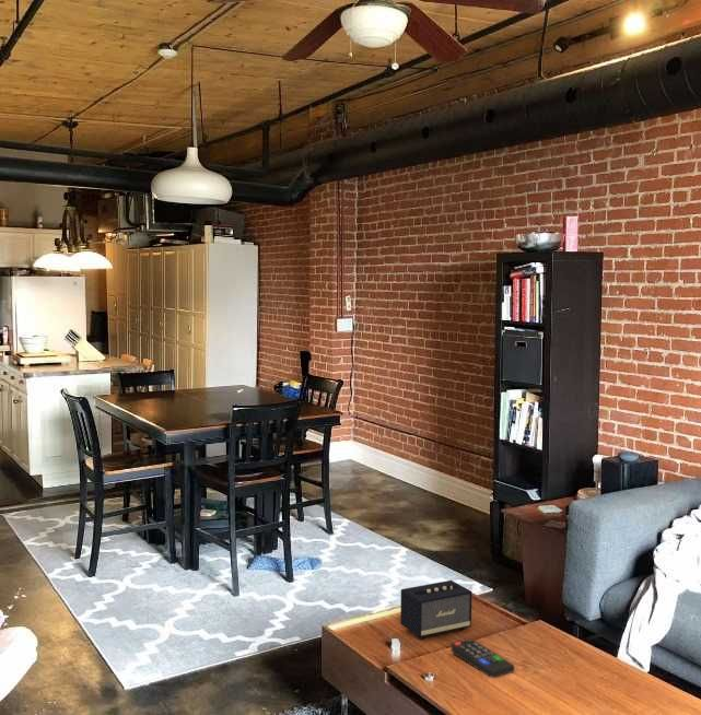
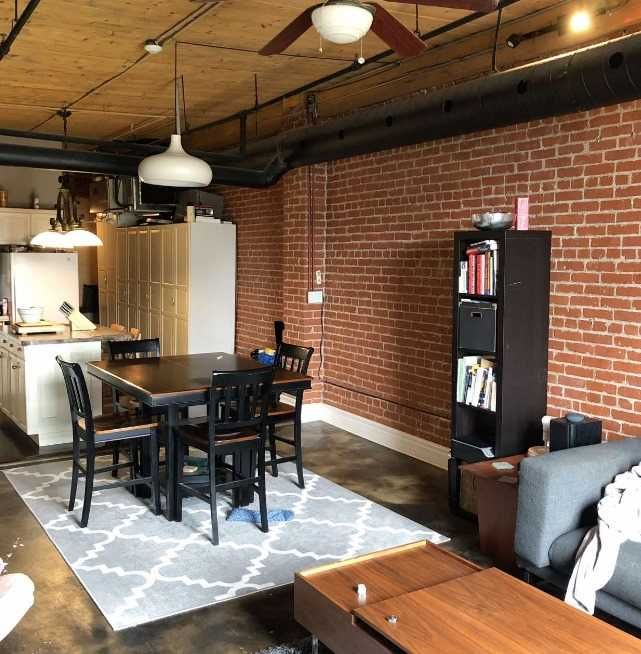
- remote control (481, 657)
- speaker (435, 608)
